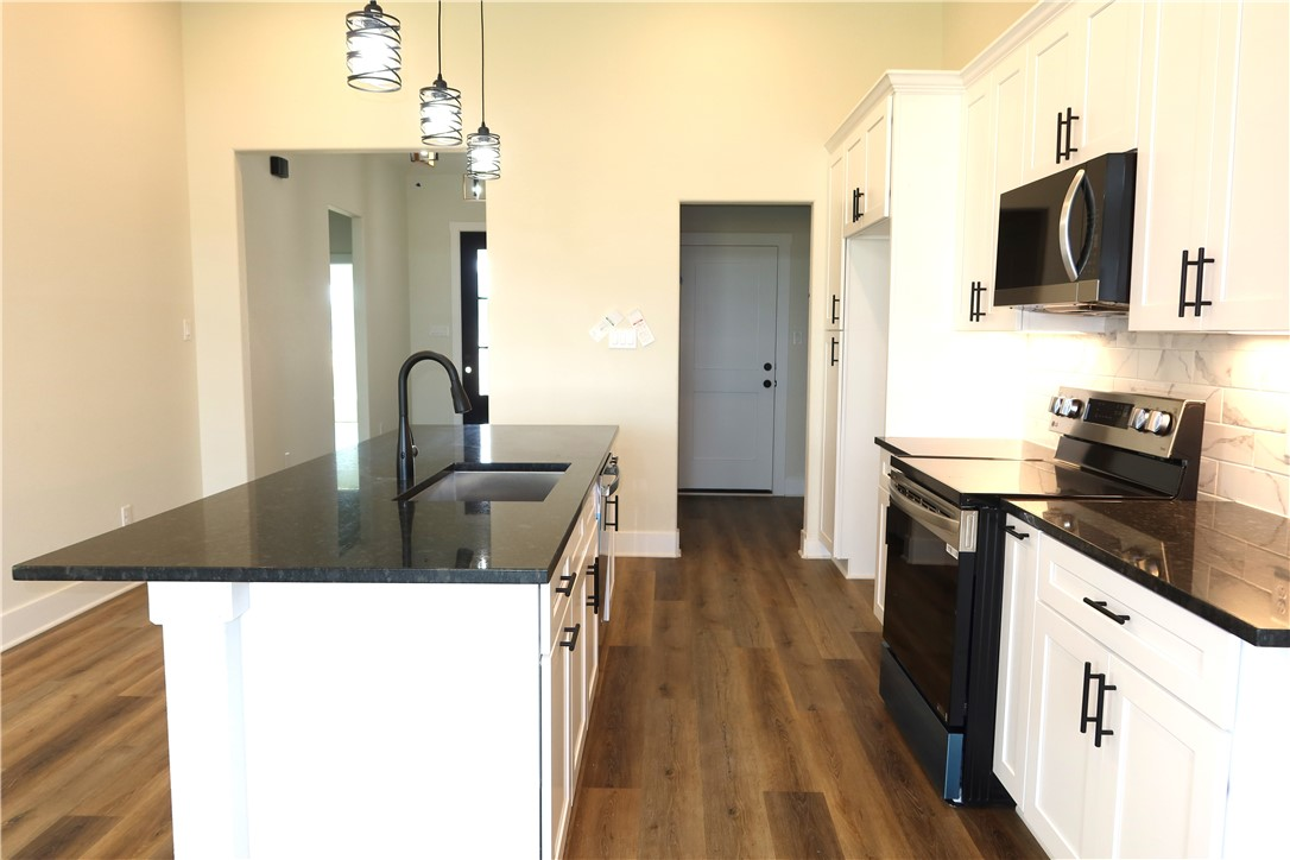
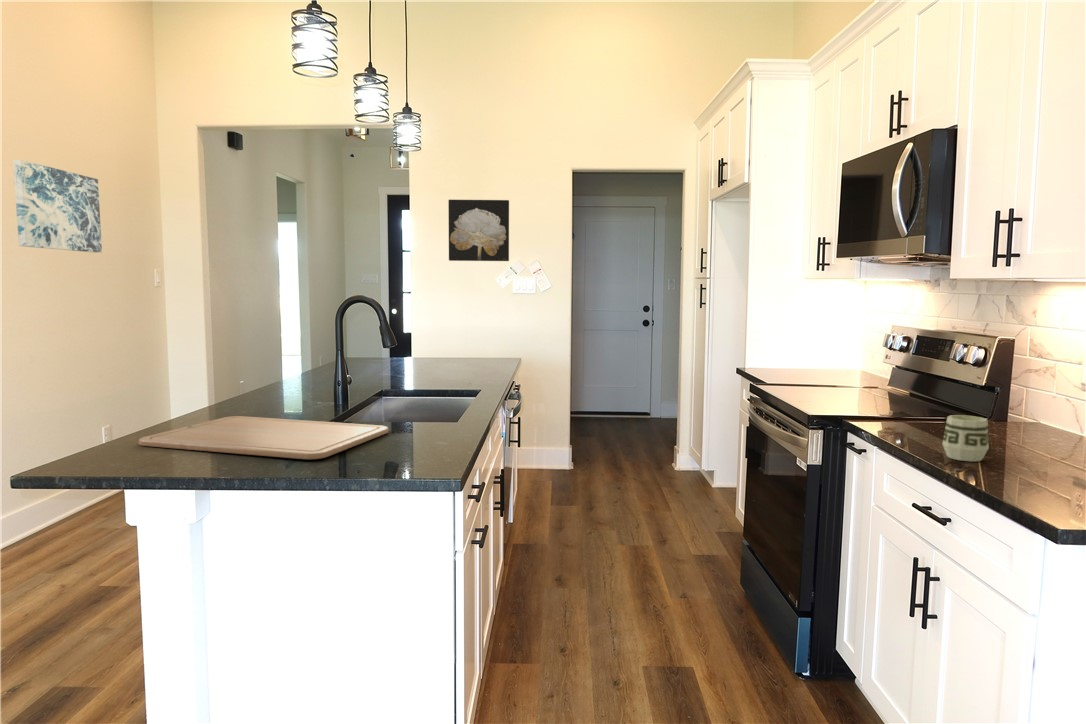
+ chopping board (269, 435)
+ wall art (479, 230)
+ wall art (60, 210)
+ cup (965, 438)
